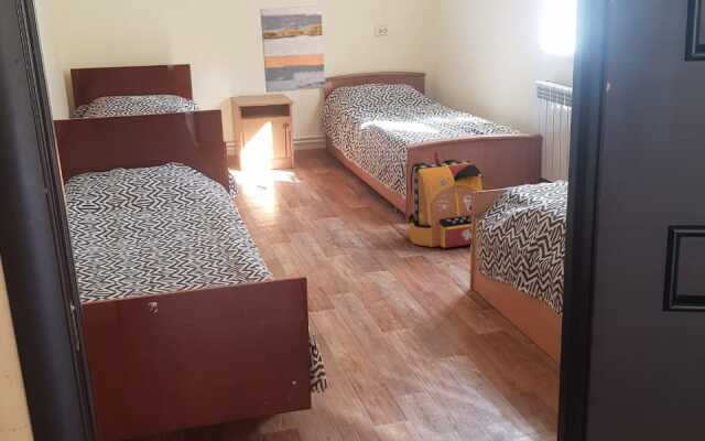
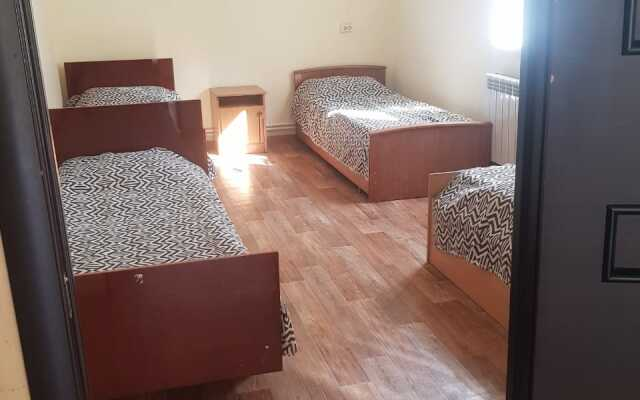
- wall art (293, 49)
- backpack (445, 195)
